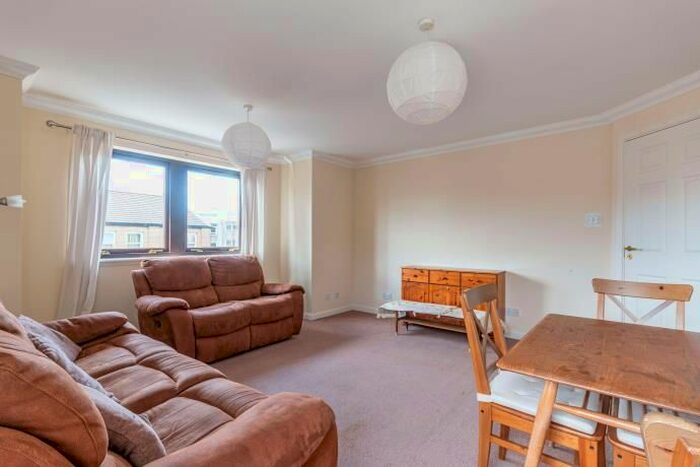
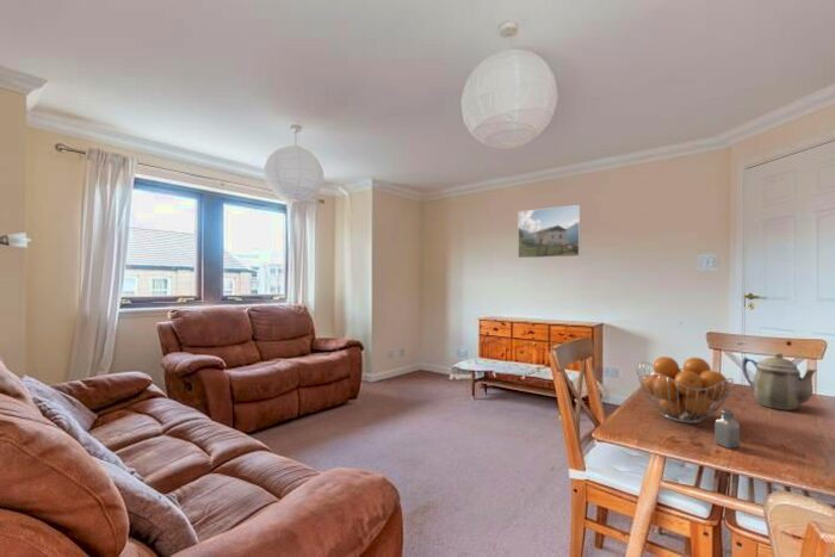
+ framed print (548, 233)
+ saltshaker (726, 427)
+ teapot (777, 378)
+ fruit basket (681, 386)
